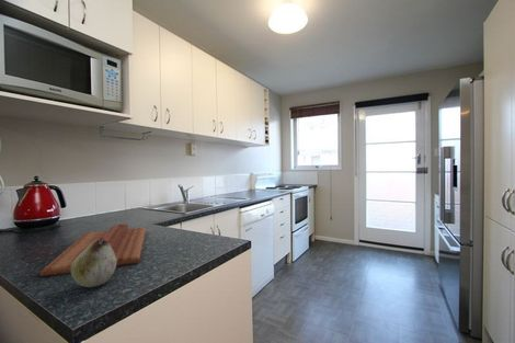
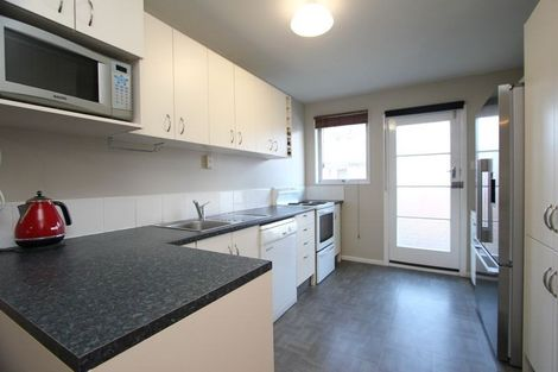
- fruit (94, 260)
- cutting board (110, 244)
